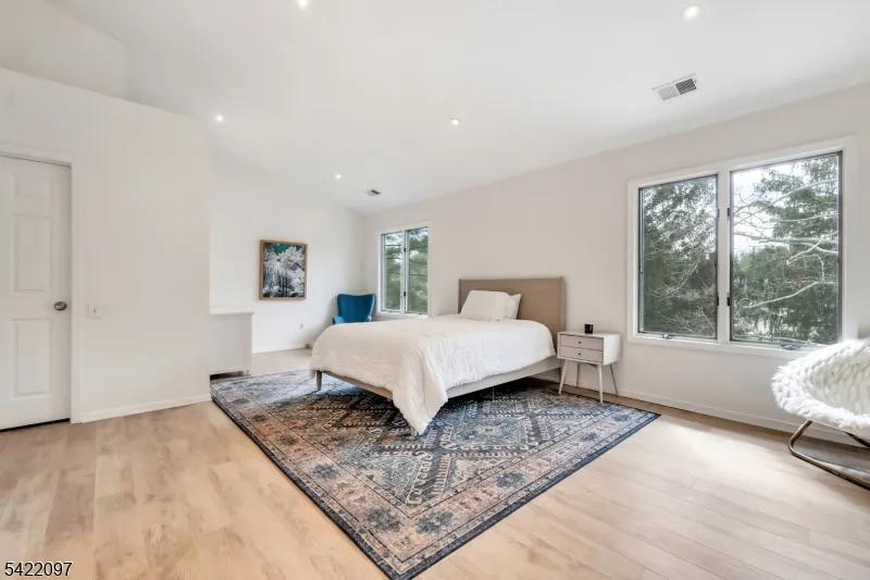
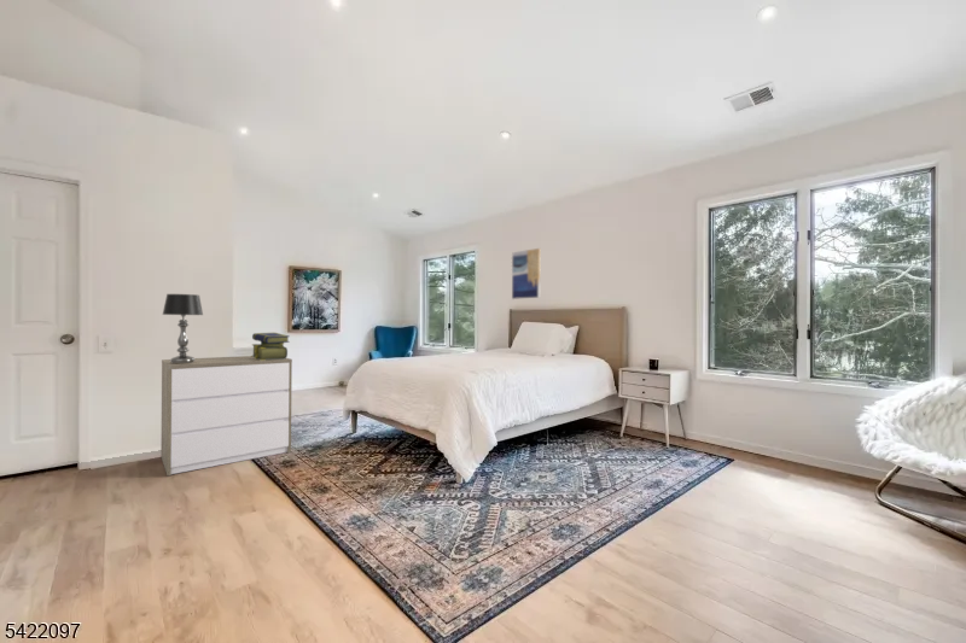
+ wall art (525, 274)
+ stack of books (270, 345)
+ dresser (227, 407)
+ table lamp (182, 328)
